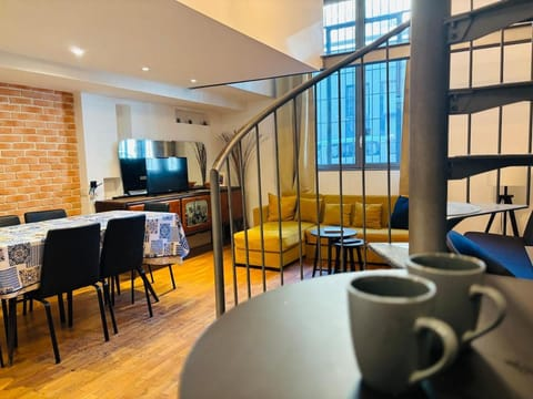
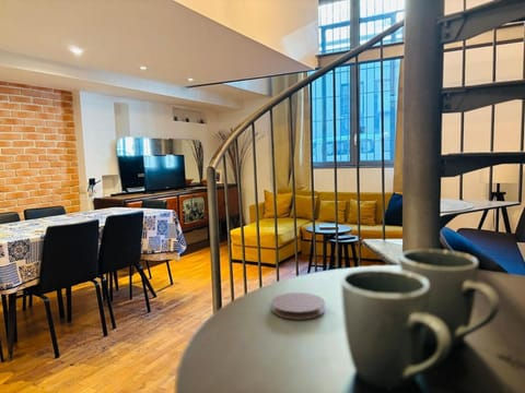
+ coaster (298, 305)
